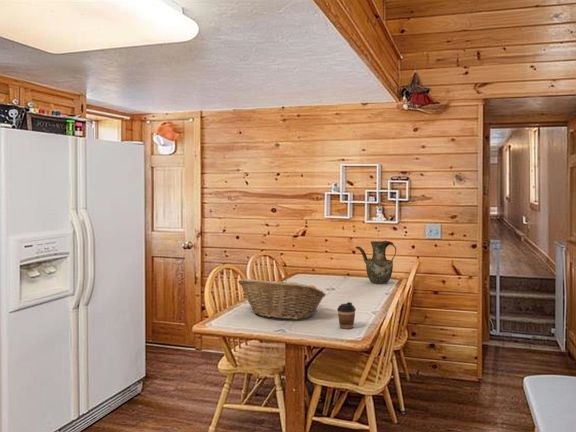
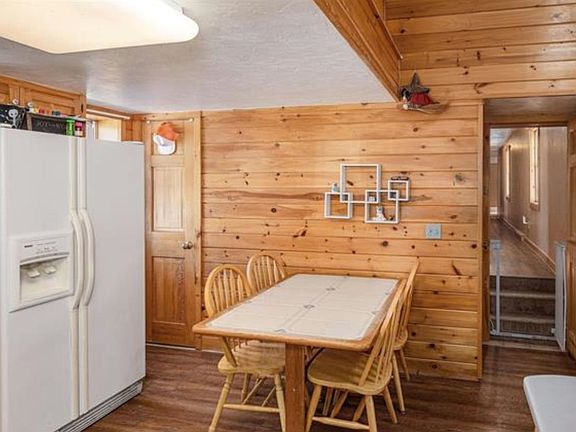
- fruit basket (281, 295)
- coffee cup (346, 315)
- pitcher (375, 261)
